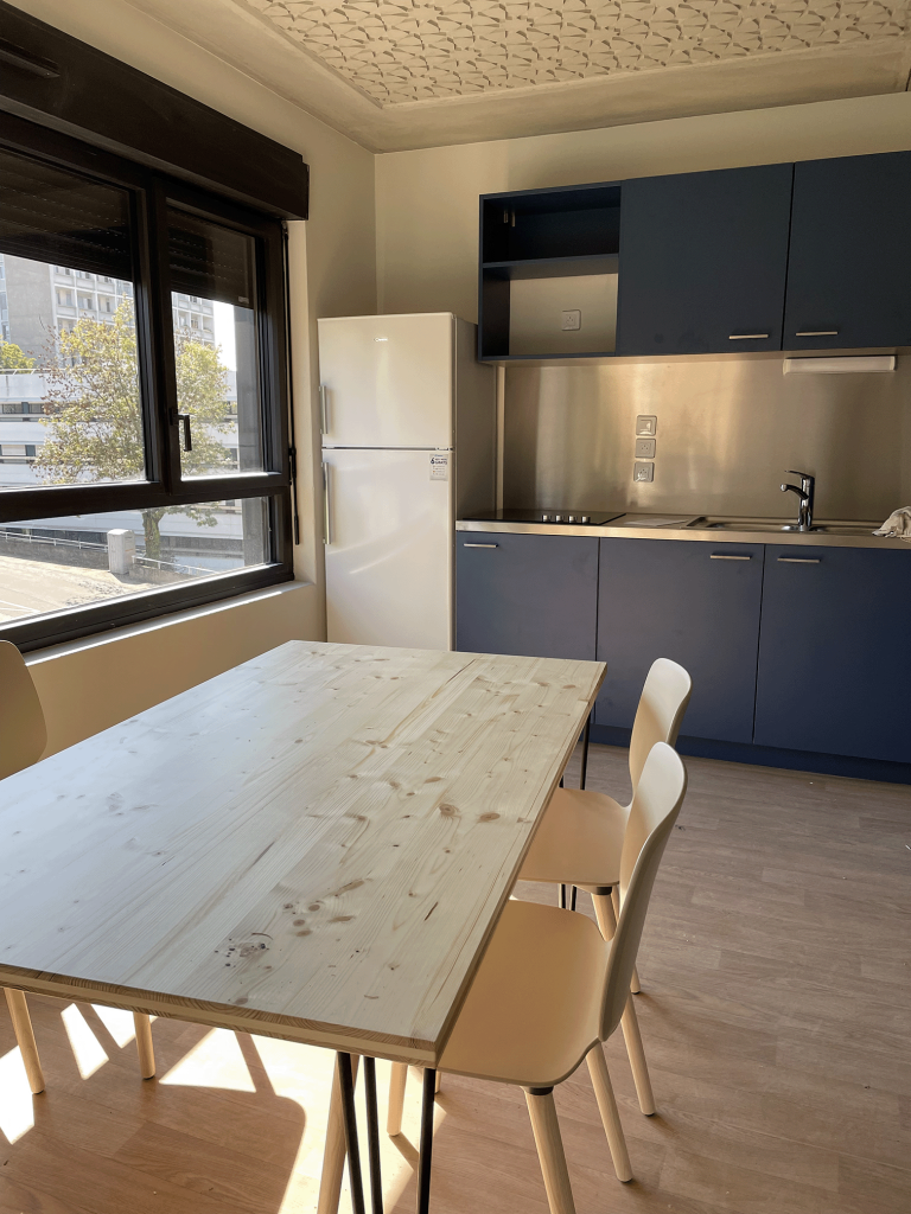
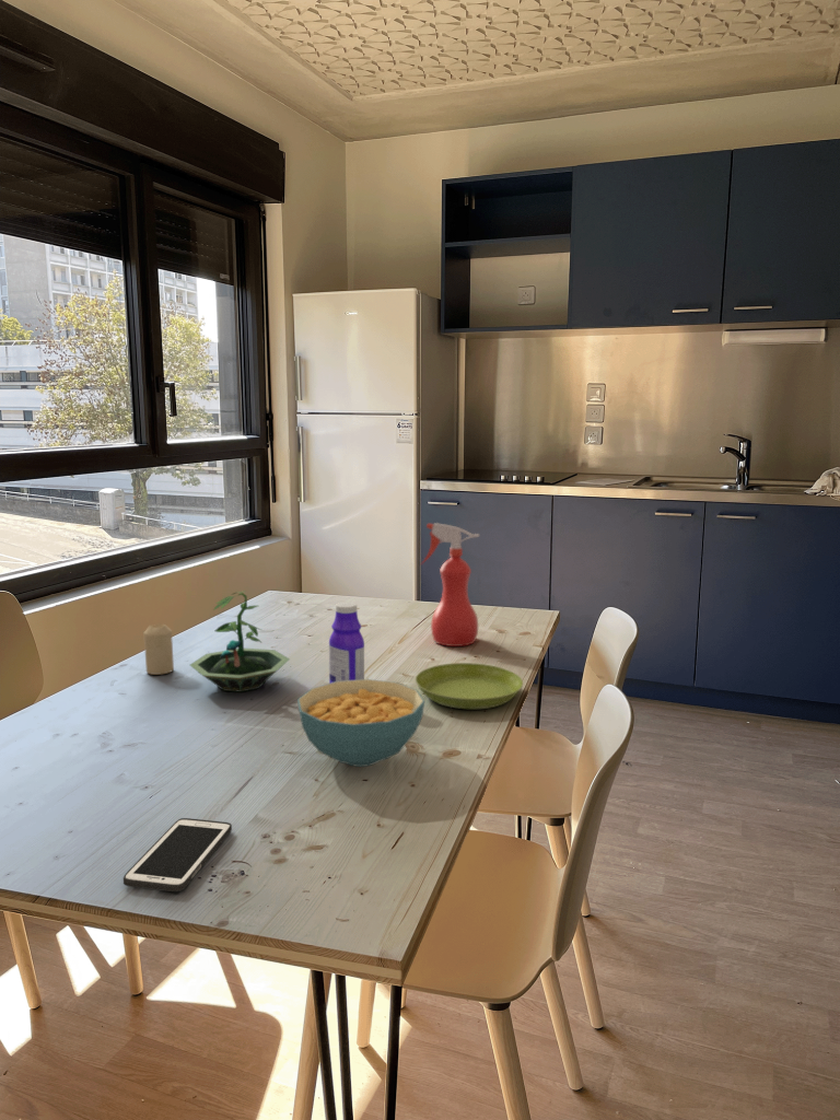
+ bottle (346, 648)
+ spray bottle (450, 583)
+ cell phone (180, 852)
+ cereal bowl (361, 730)
+ candle (159, 648)
+ terrarium (238, 612)
+ saucer (468, 687)
